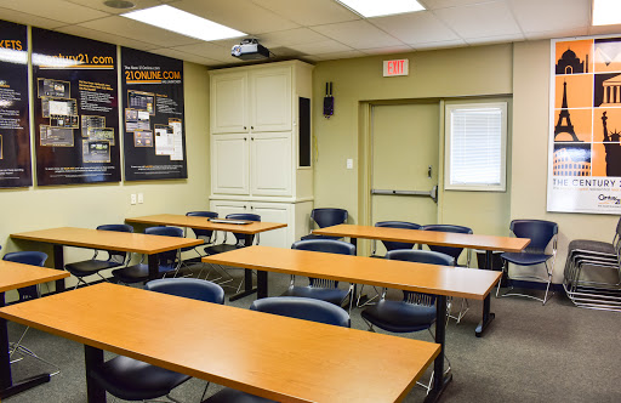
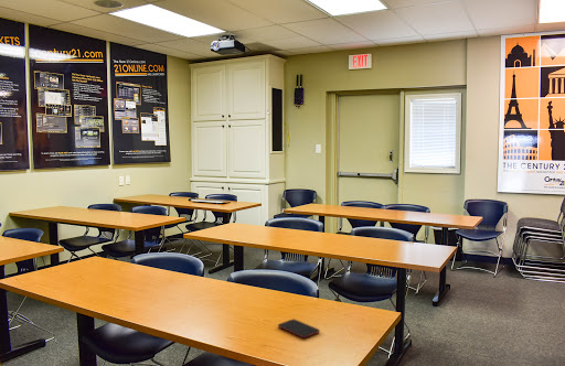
+ smartphone (298, 327)
